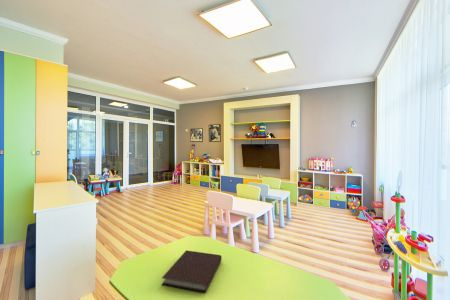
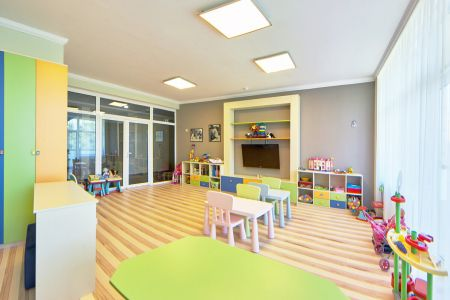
- notebook (194, 268)
